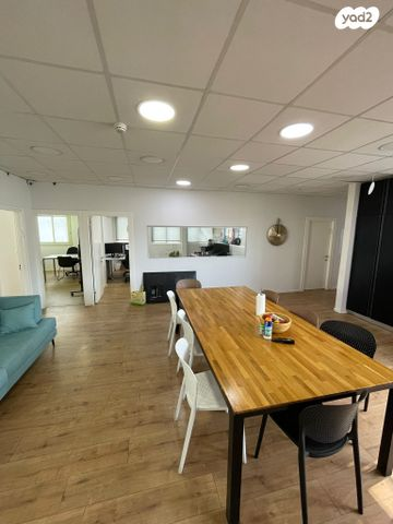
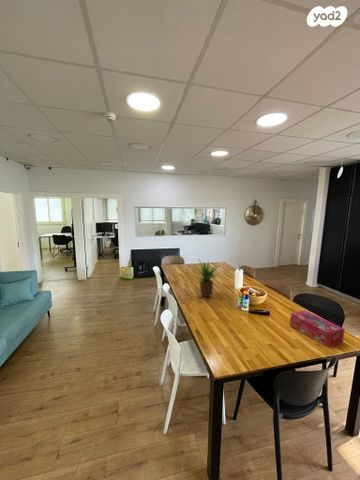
+ tissue box (315, 326)
+ potted plant (206, 278)
